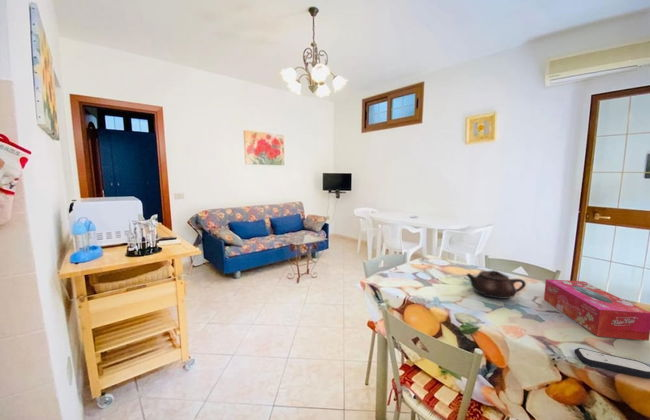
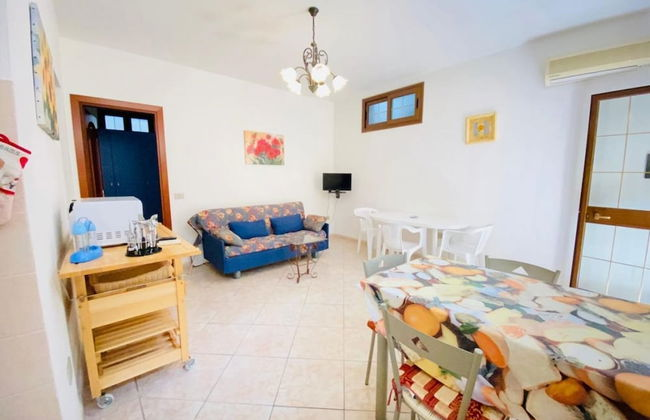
- remote control (613, 362)
- teapot (494, 282)
- tissue box (589, 305)
